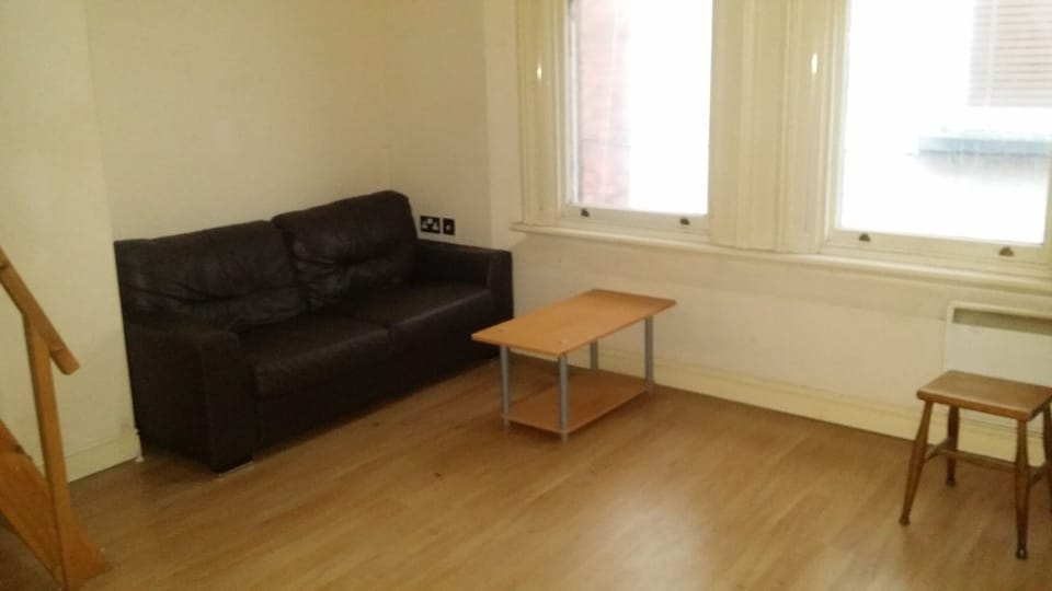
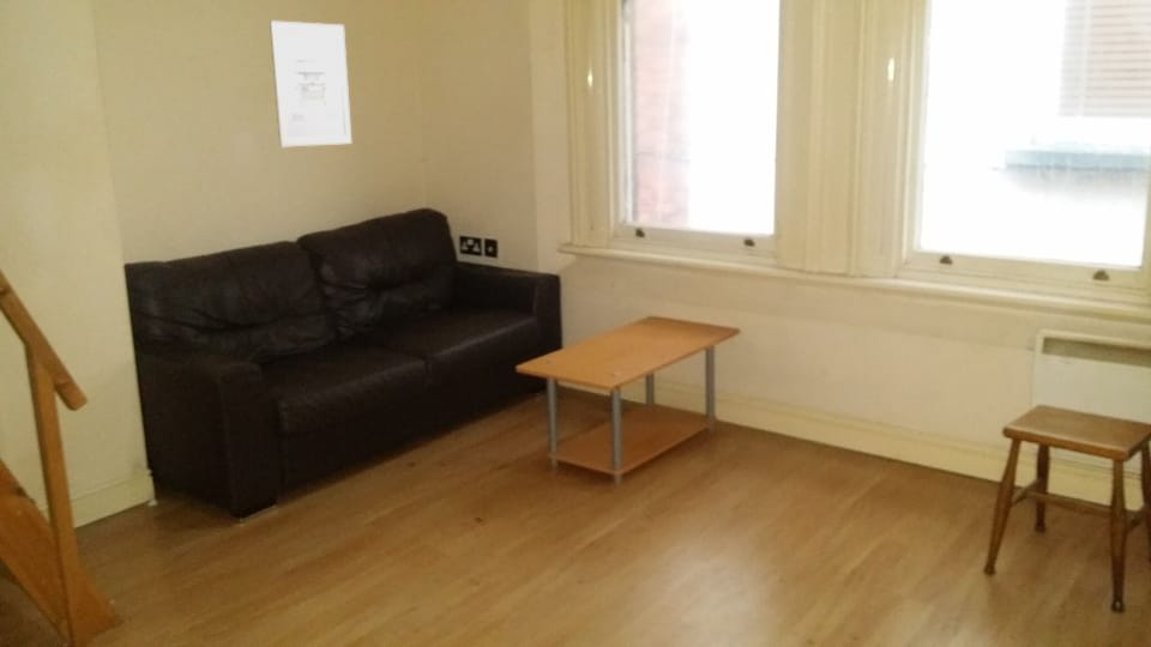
+ wall art (312, 84)
